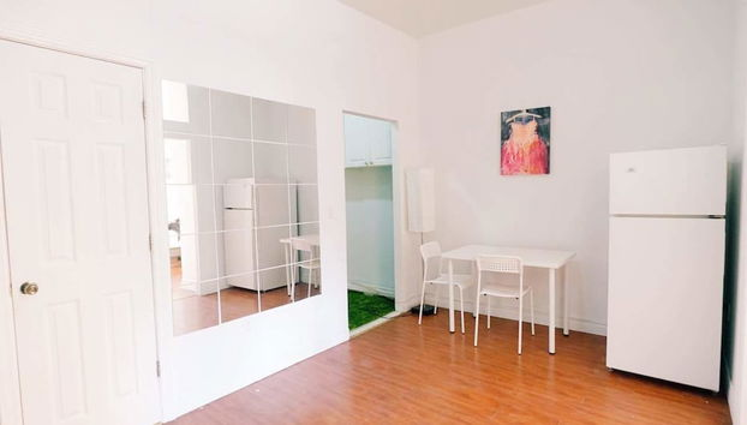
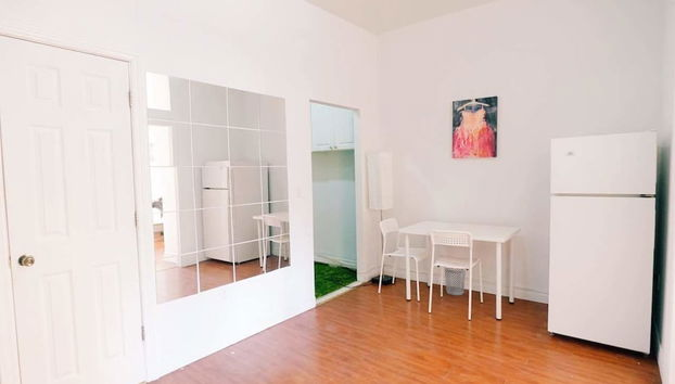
+ wastebasket (455, 280)
